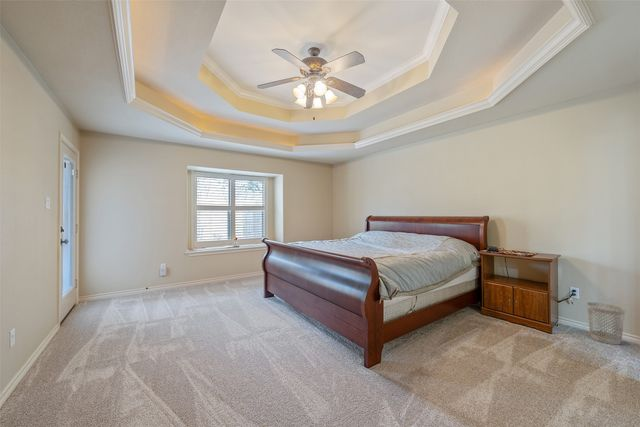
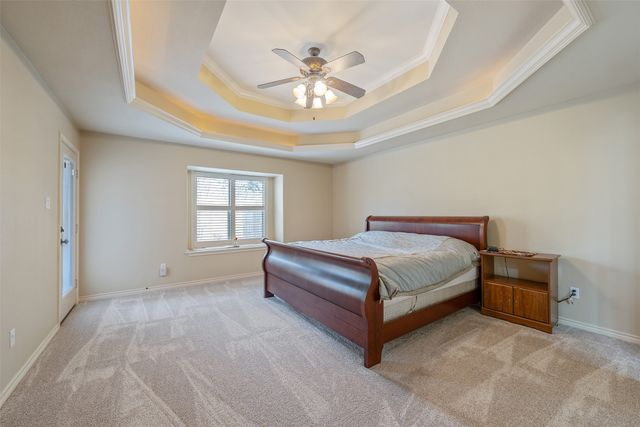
- wastebasket (605, 323)
